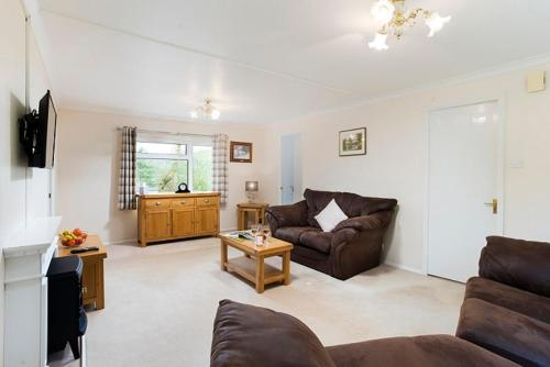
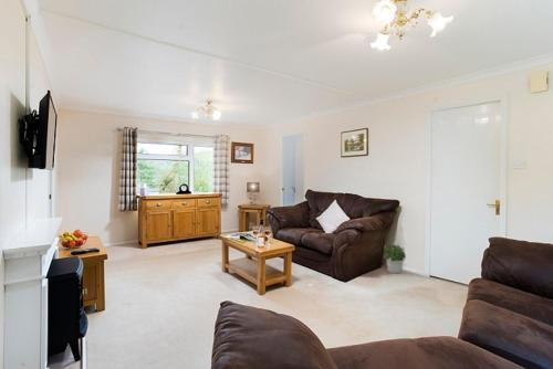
+ potted plant (393, 257)
